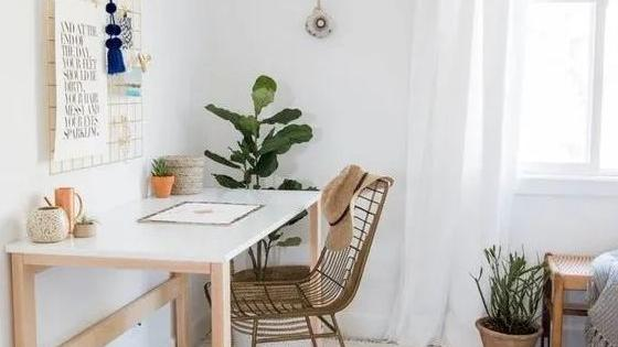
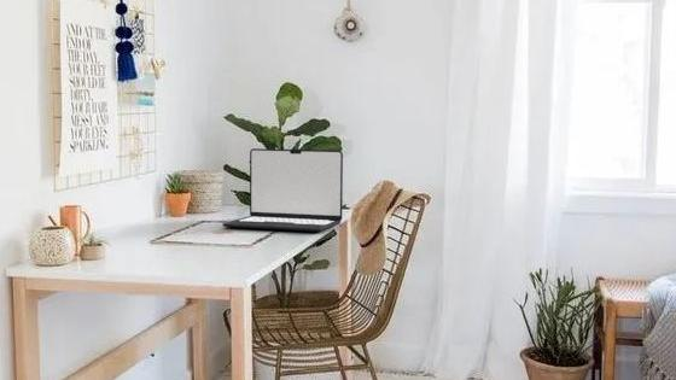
+ laptop (282, 187)
